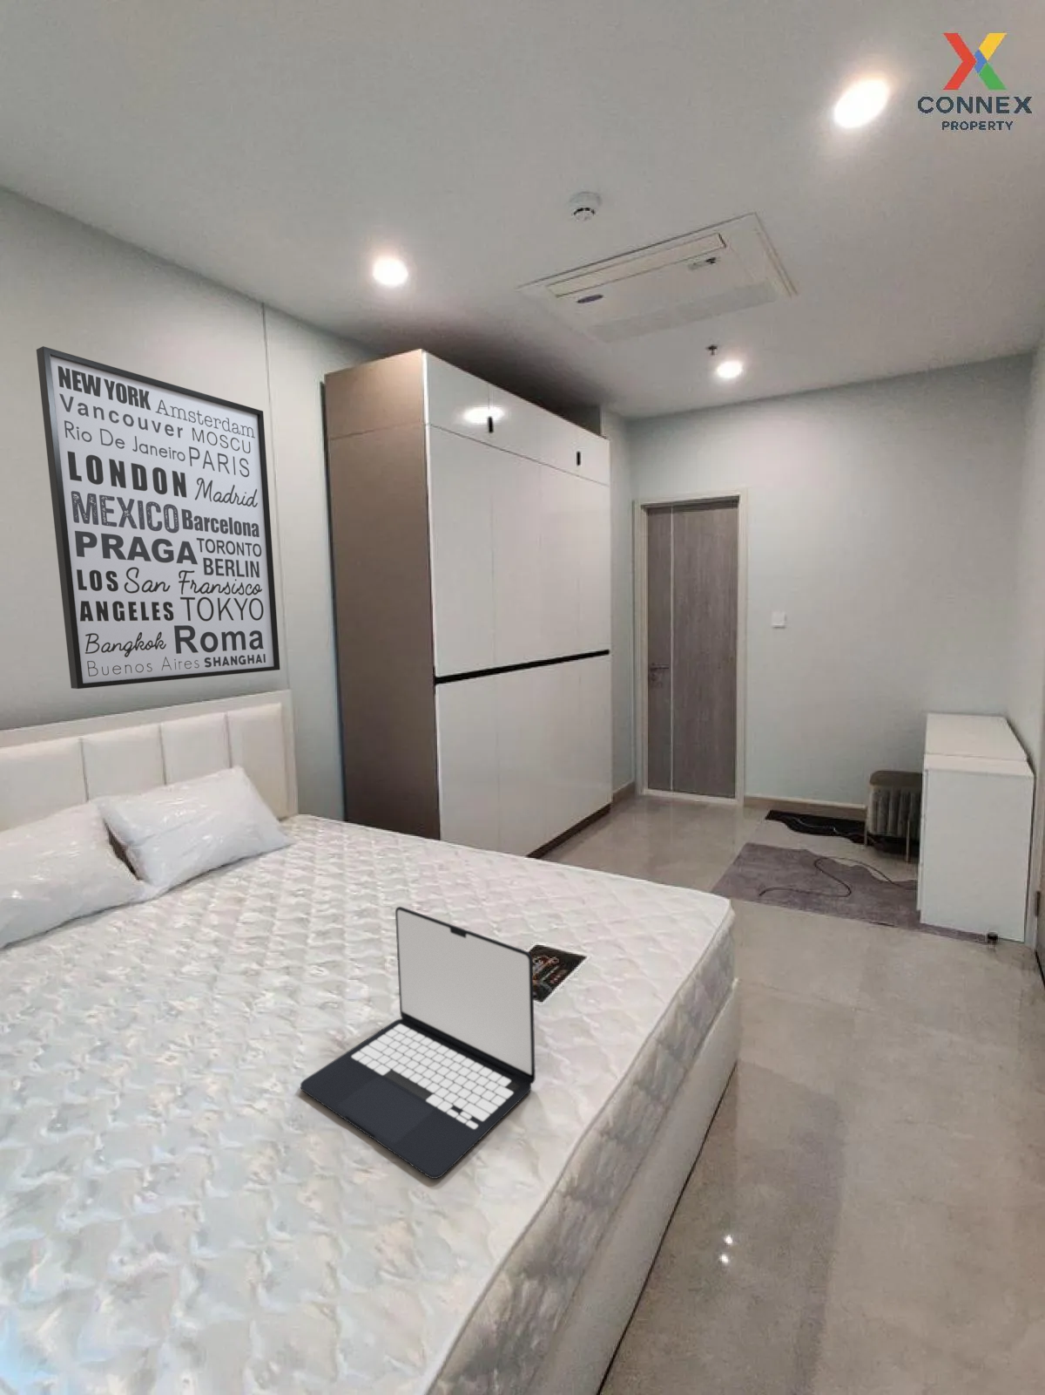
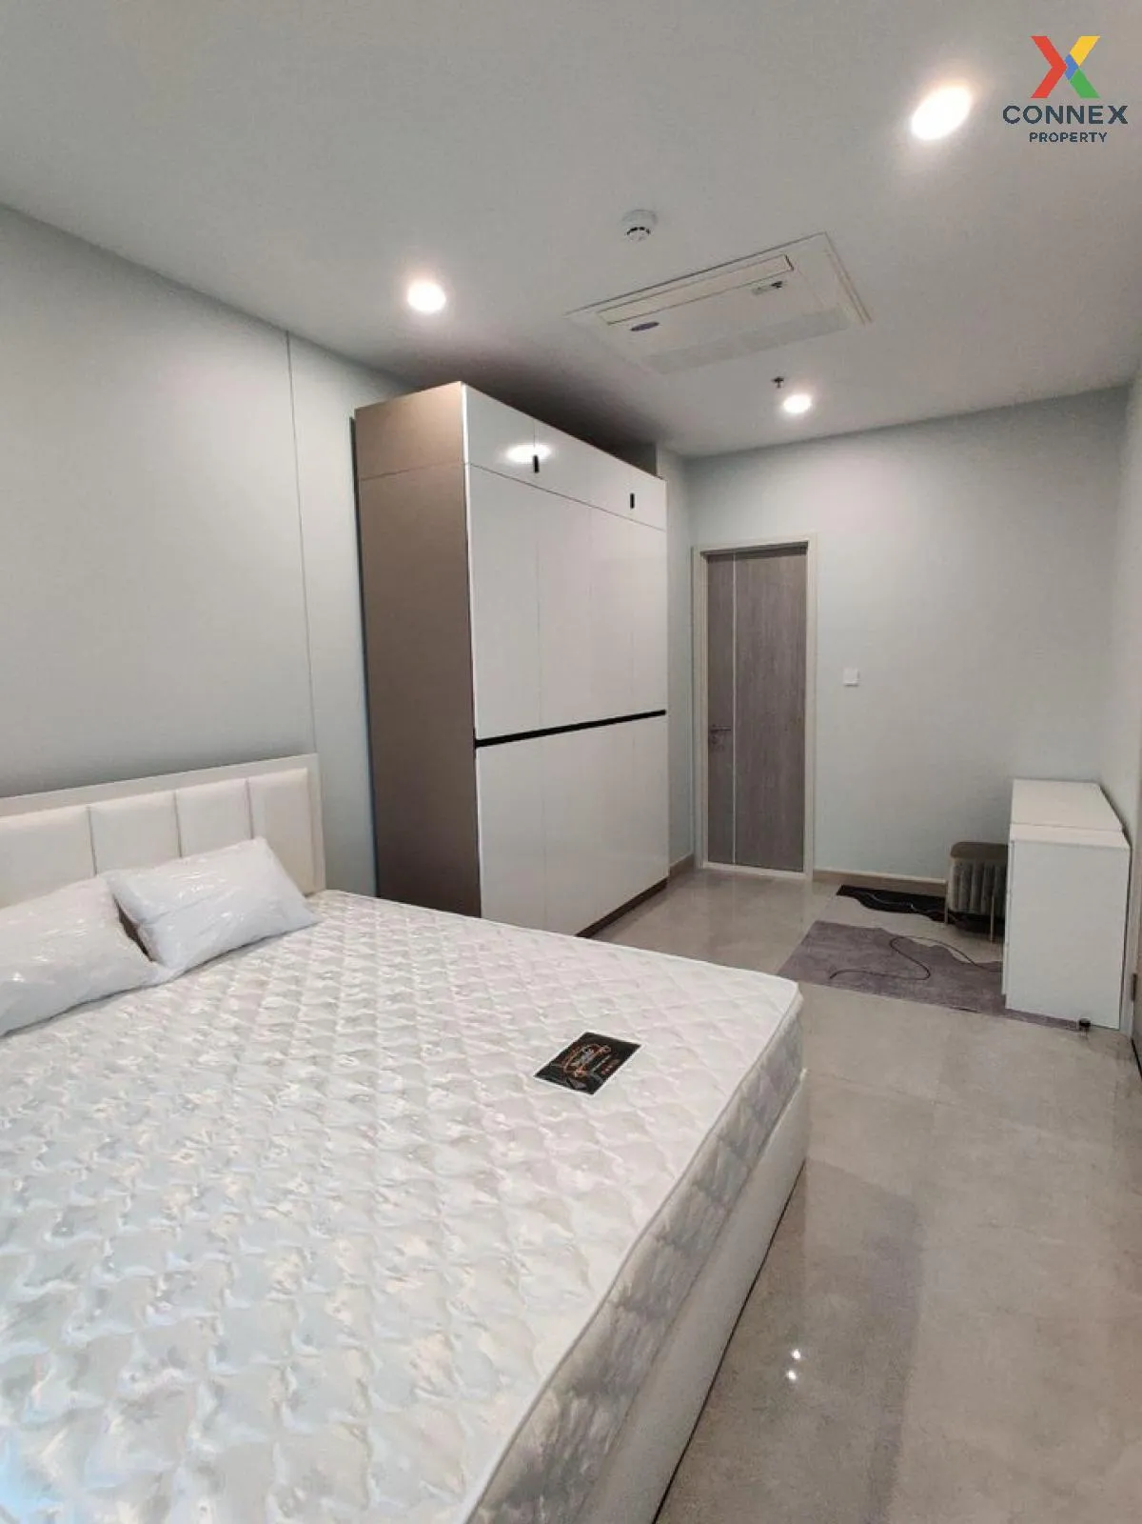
- laptop (413, 1023)
- wall art (177, 535)
